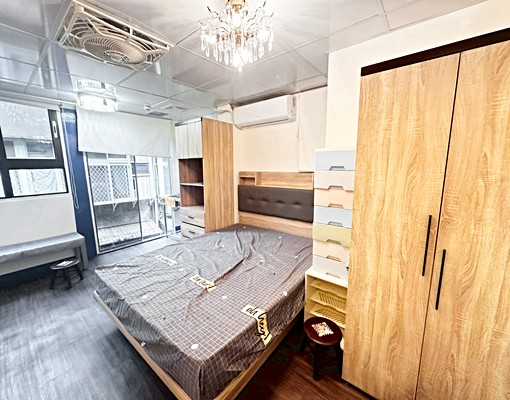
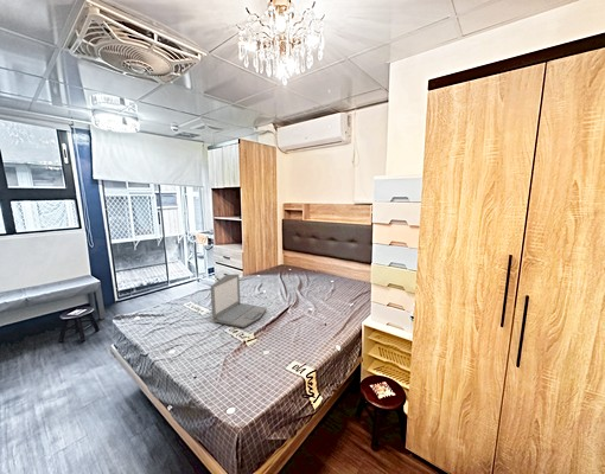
+ laptop (238, 296)
